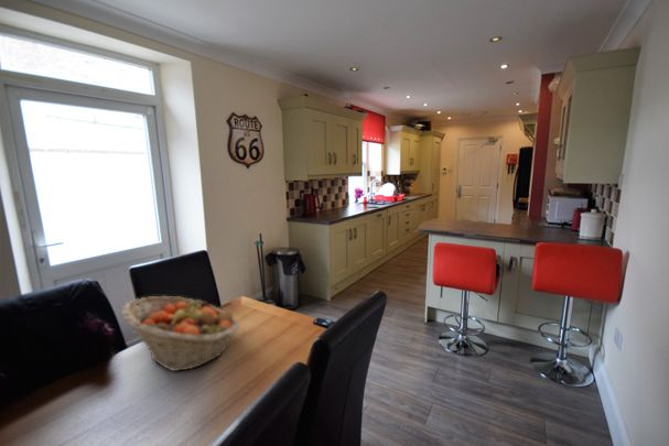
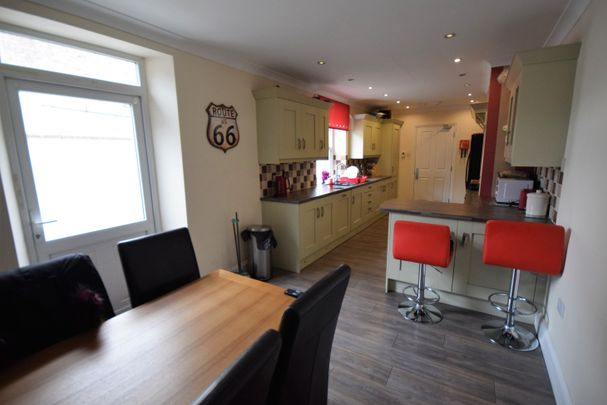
- fruit basket (183, 324)
